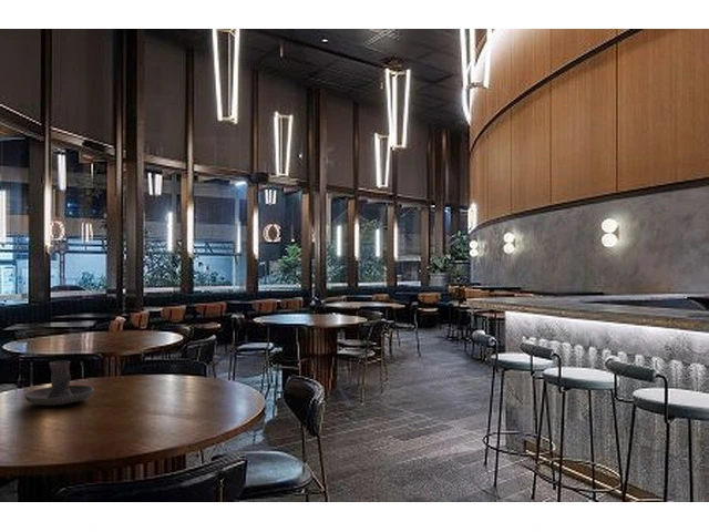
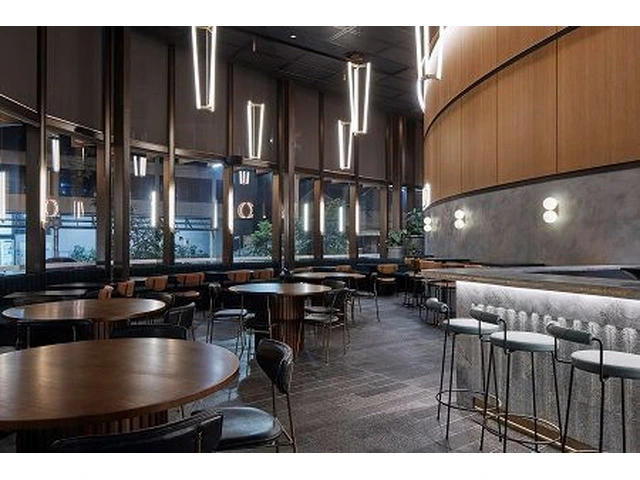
- candle holder (61, 380)
